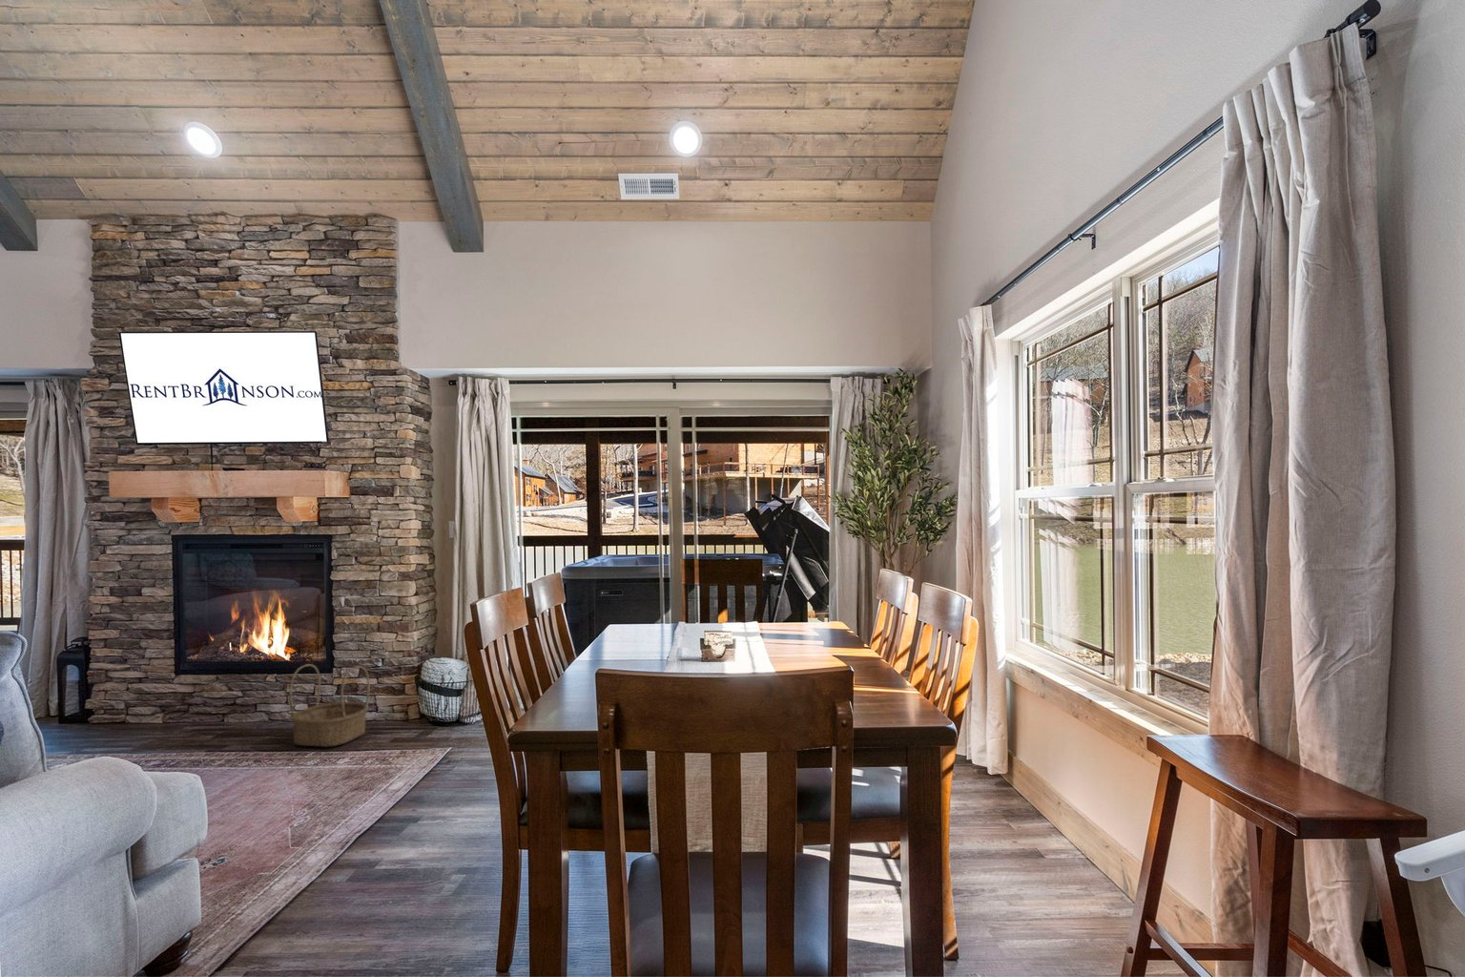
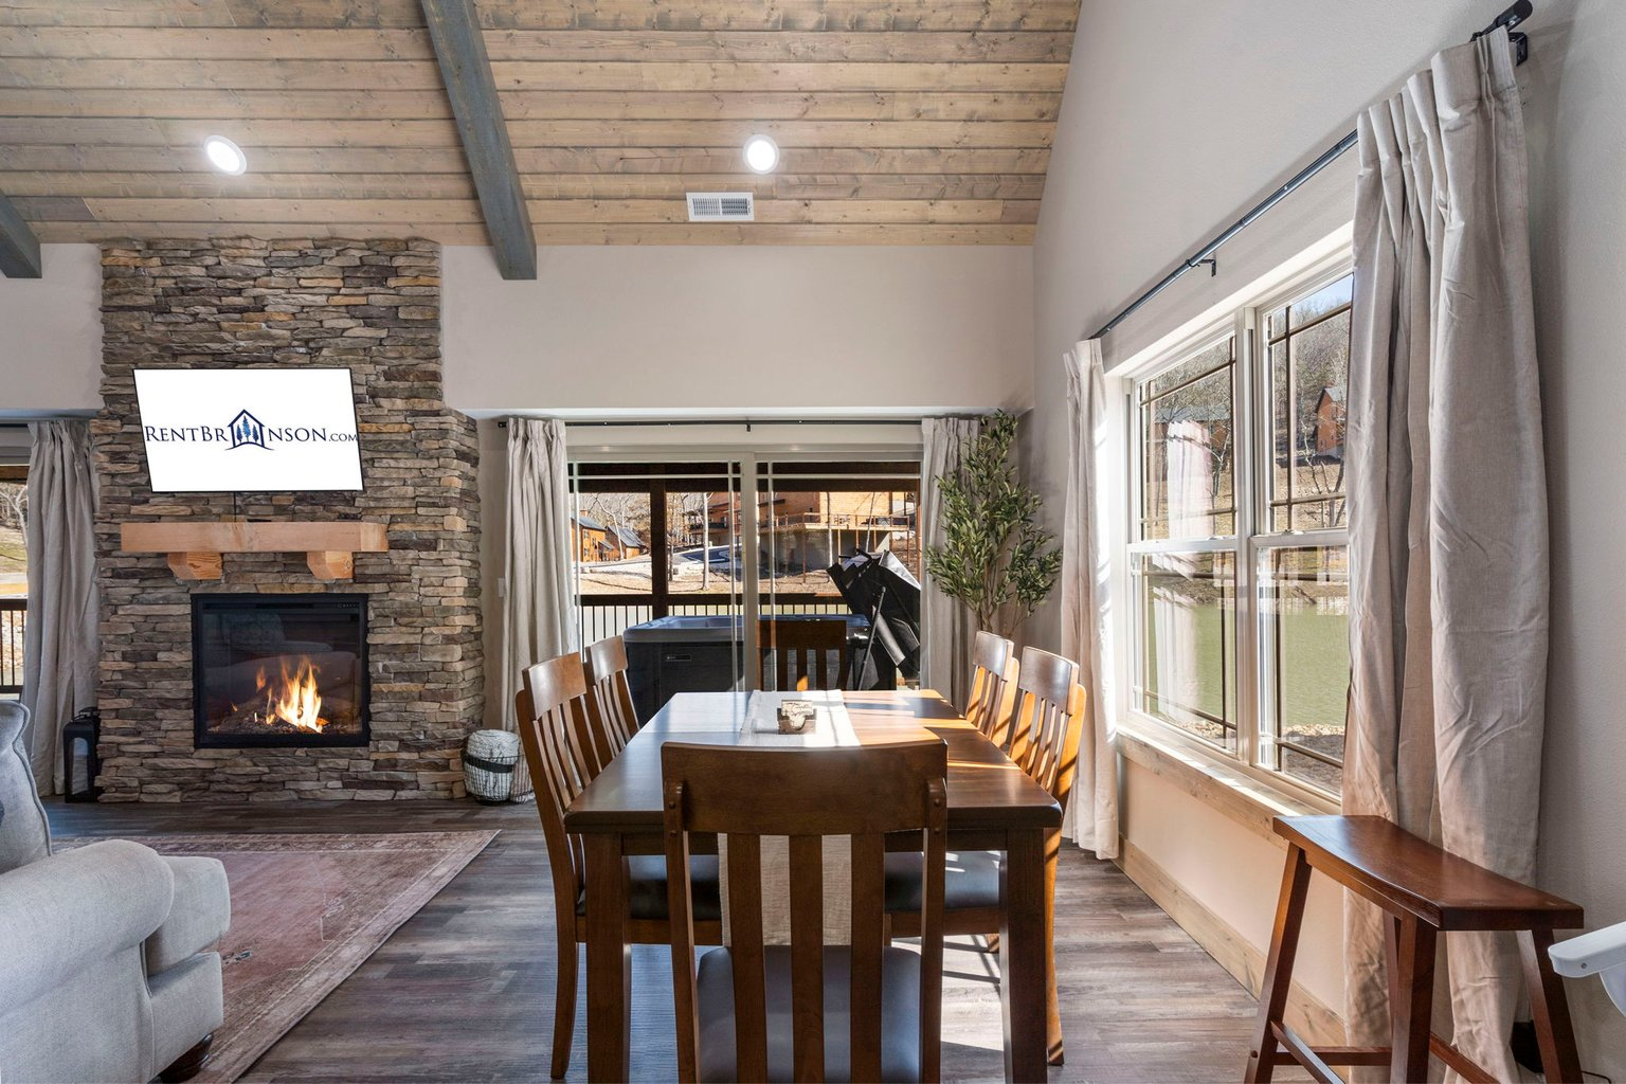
- basket (330, 703)
